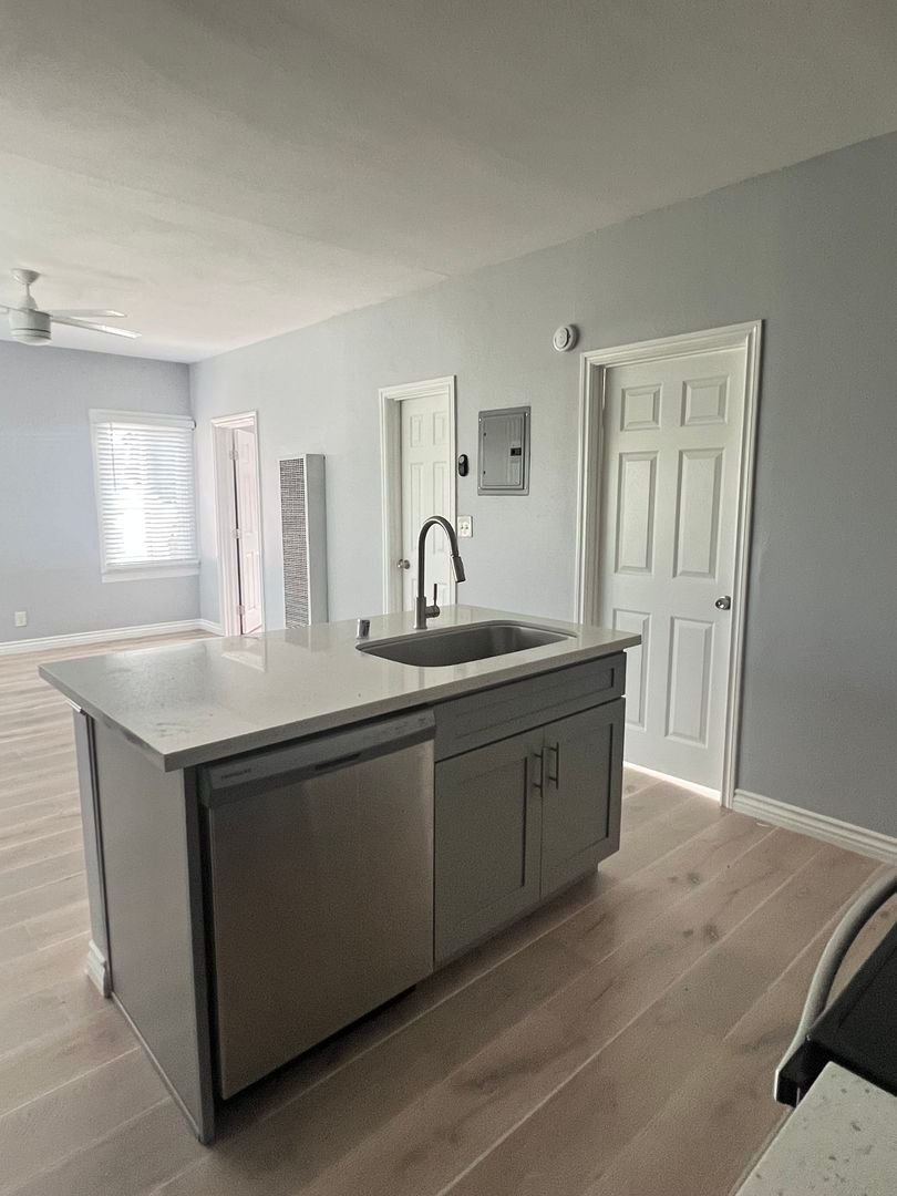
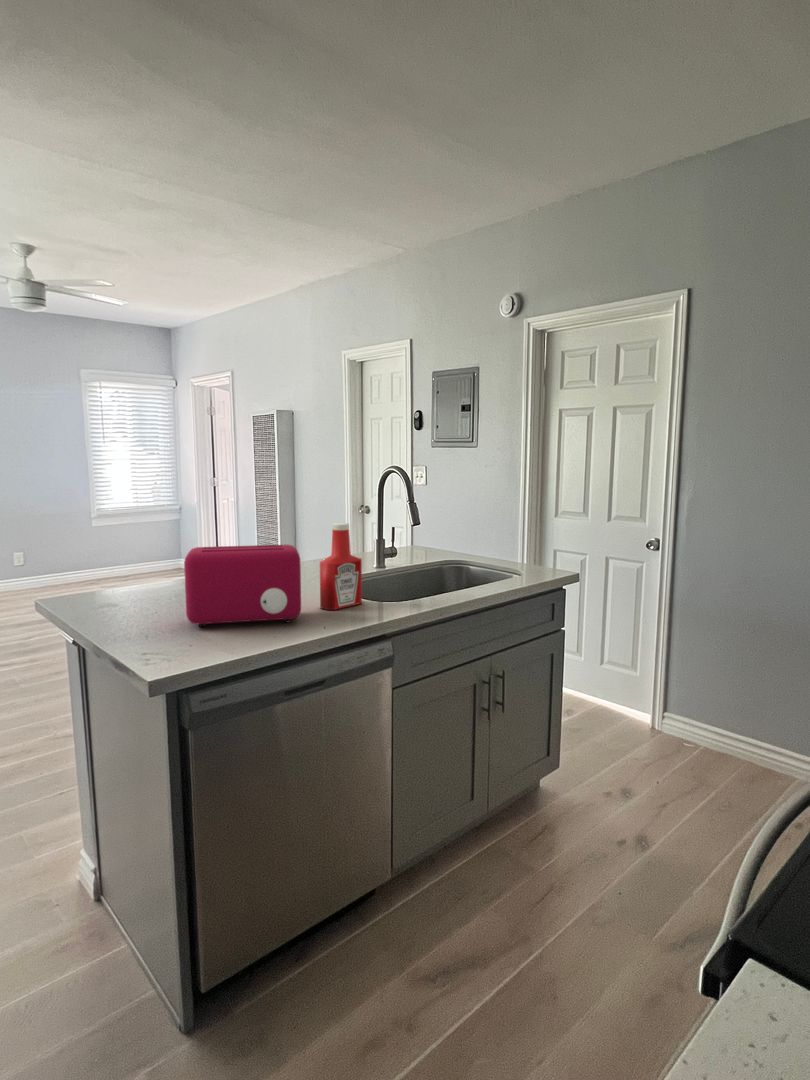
+ toaster (244, 585)
+ soap bottle (341, 564)
